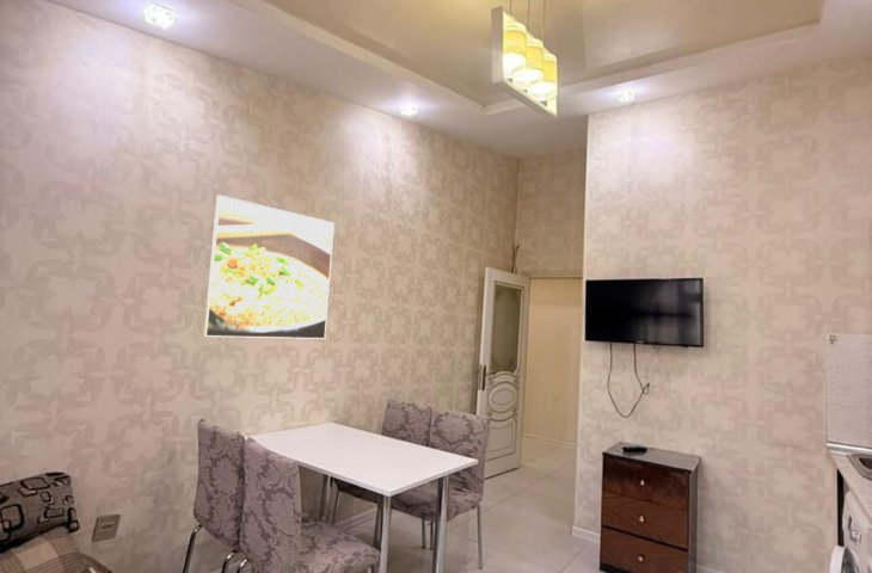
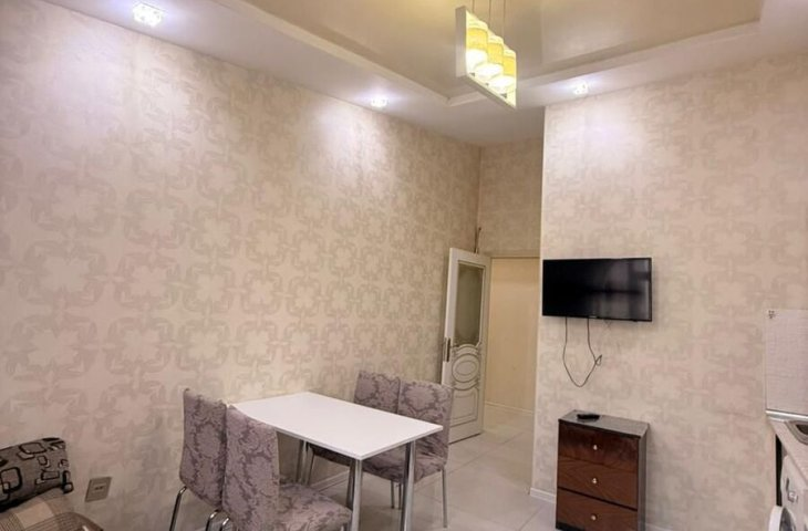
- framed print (275, 273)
